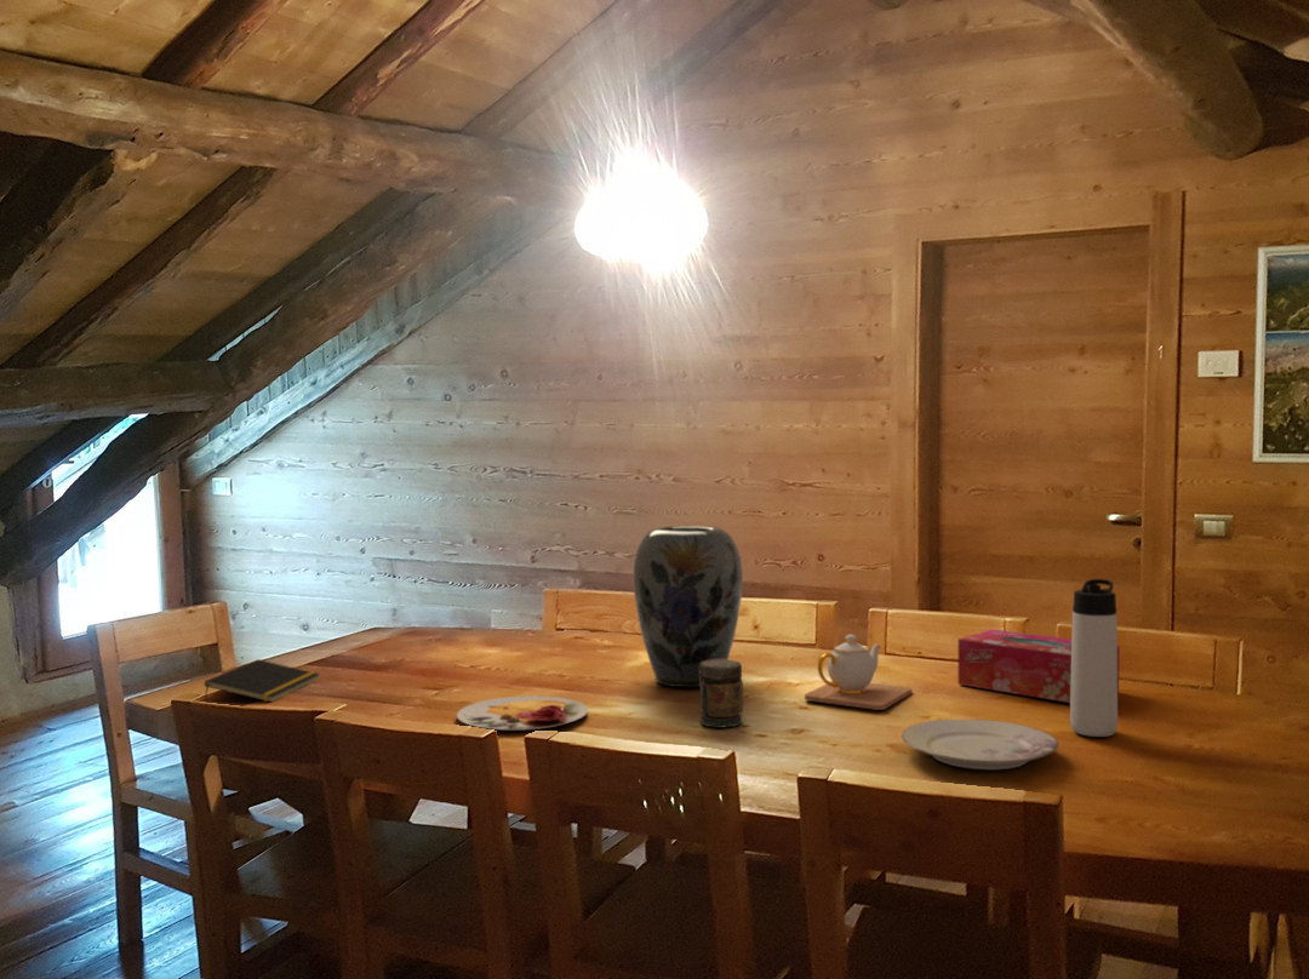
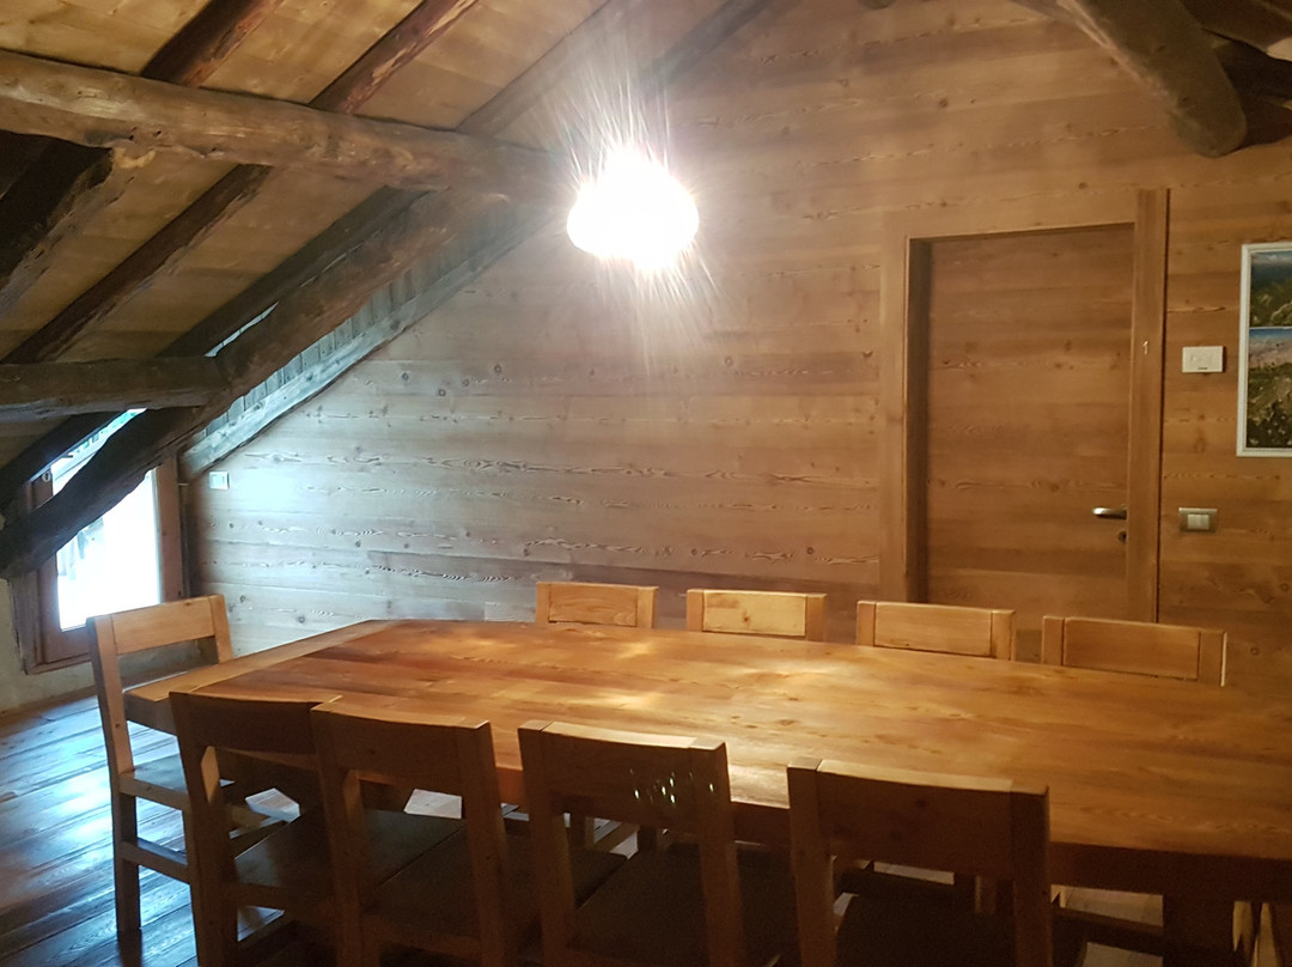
- vase (687, 605)
- thermos bottle (1096, 655)
- plate (978, 746)
- teapot (858, 665)
- jar (721, 692)
- plate (522, 712)
- notepad (264, 680)
- tissue box (1036, 665)
